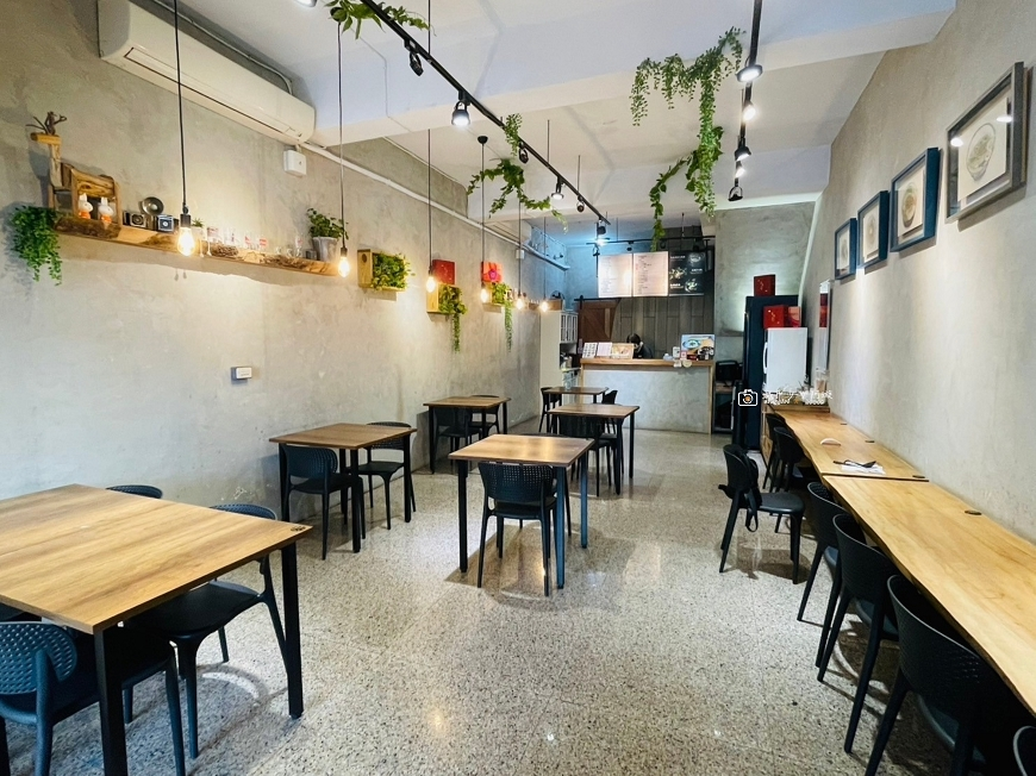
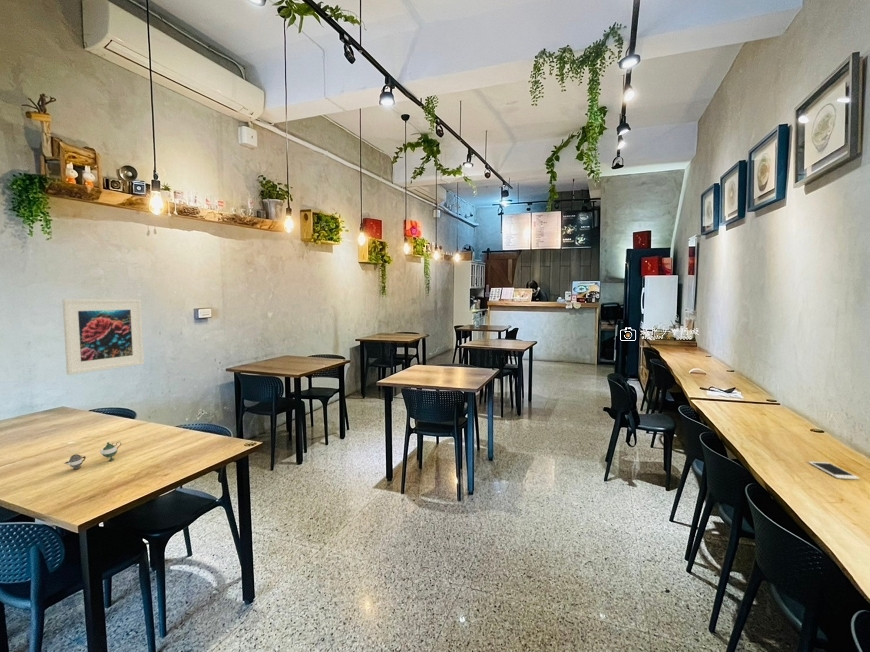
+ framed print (106, 334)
+ teapot (100, 452)
+ cell phone (832, 469)
